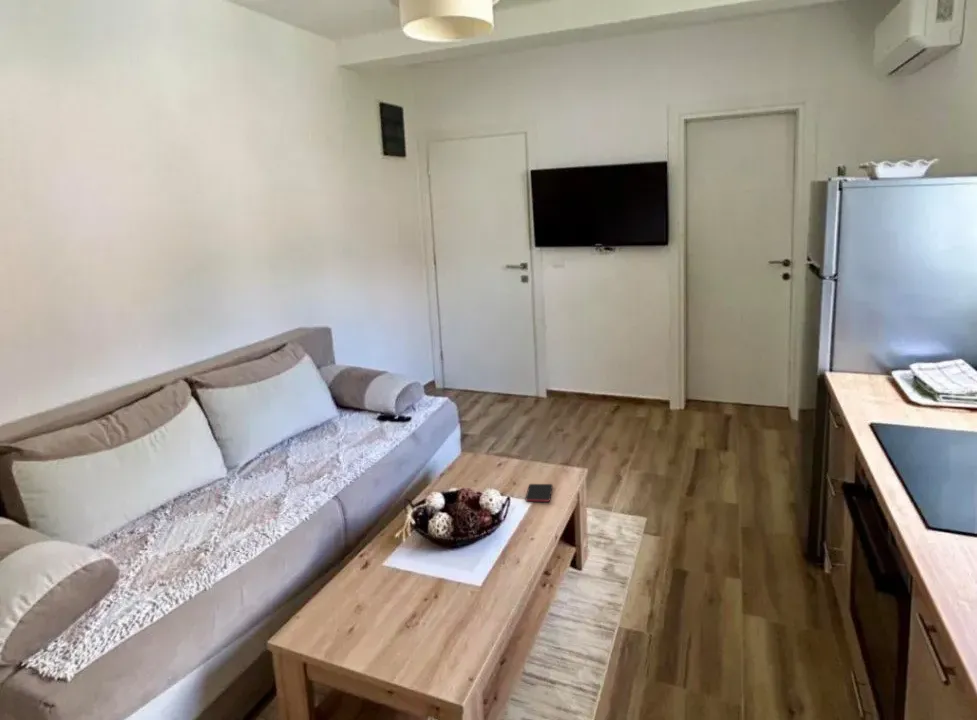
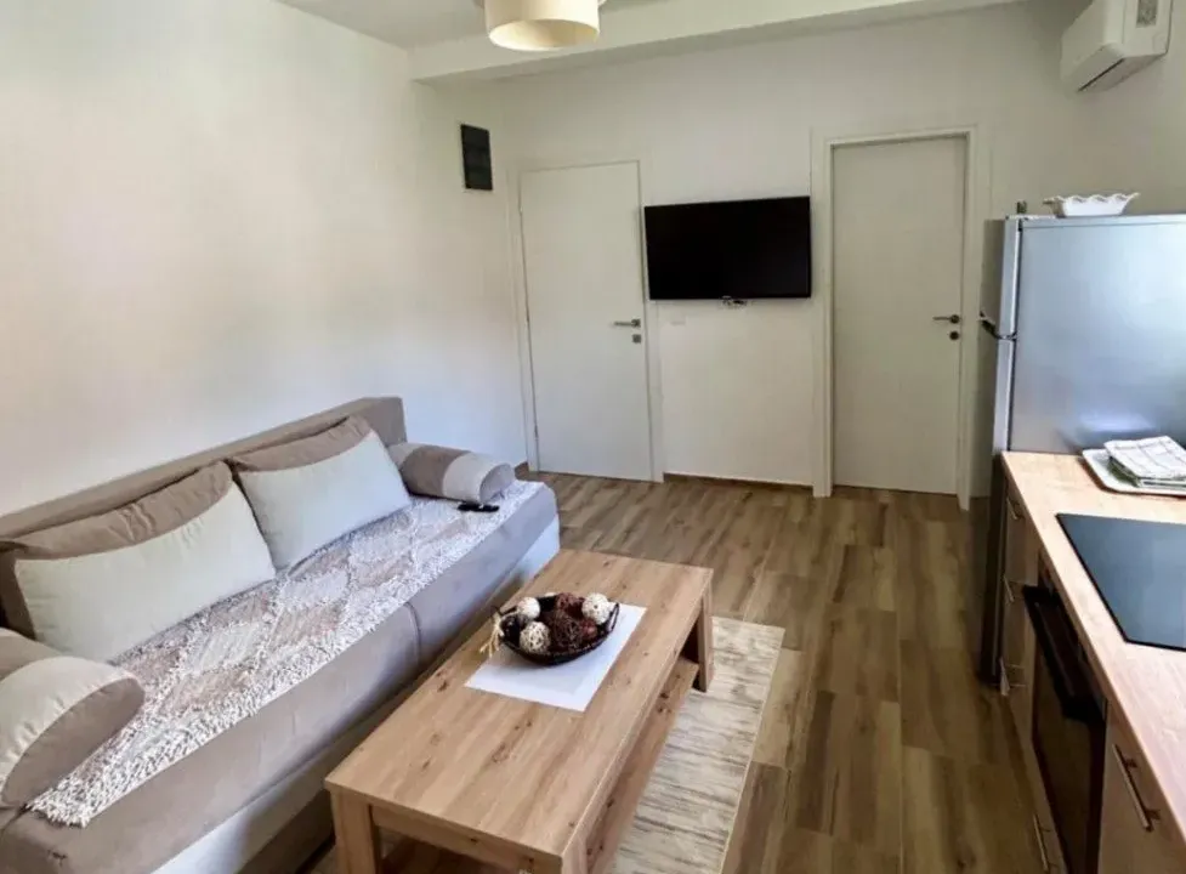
- smartphone (539, 492)
